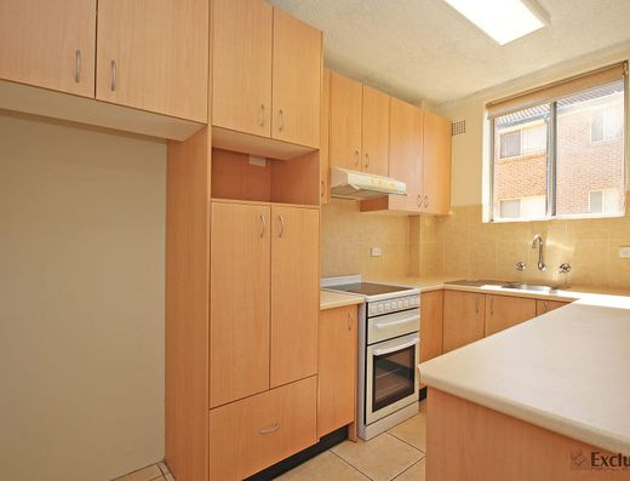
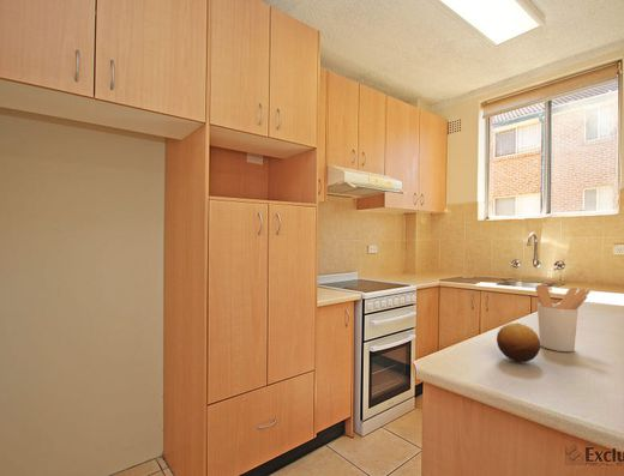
+ utensil holder (563, 315)
+ fruit (517, 342)
